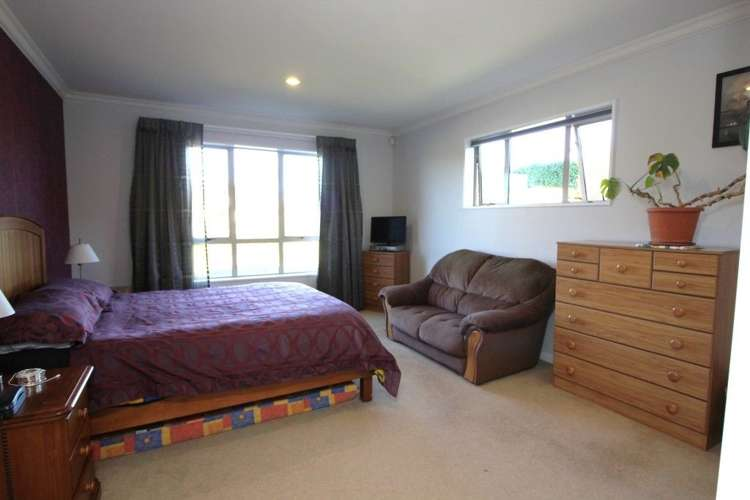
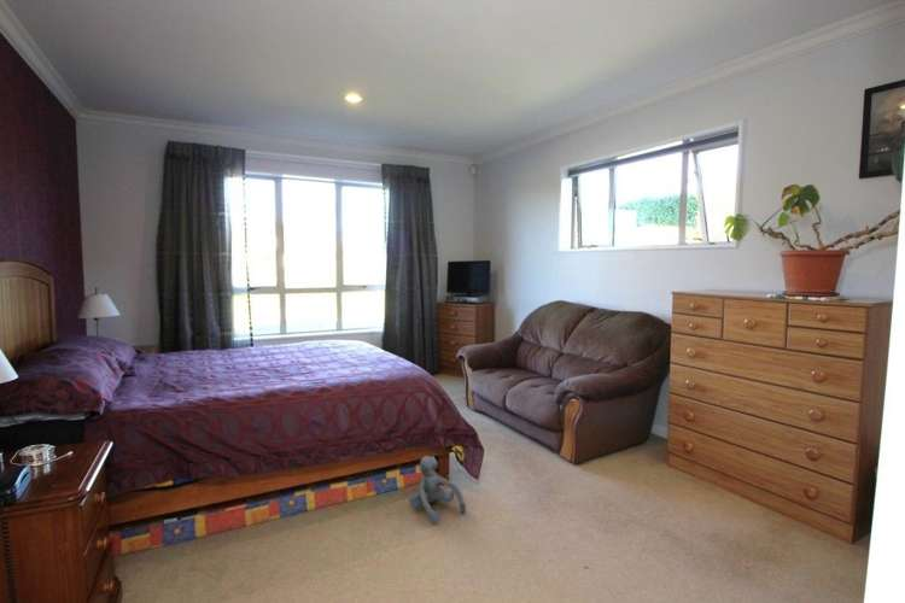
+ plush toy (434, 485)
